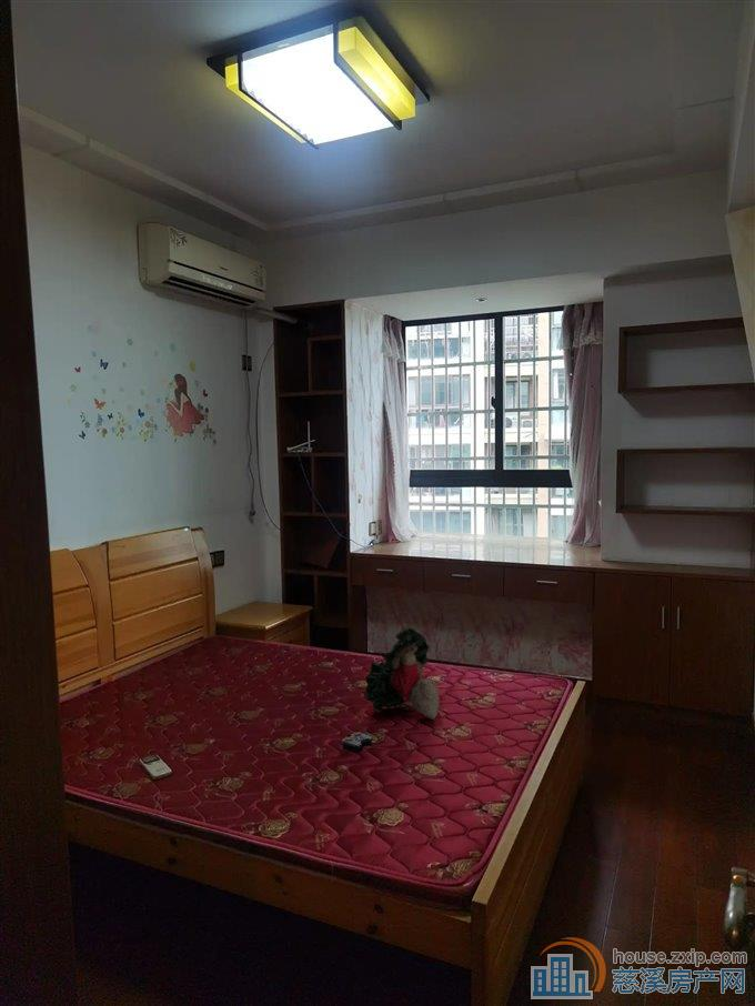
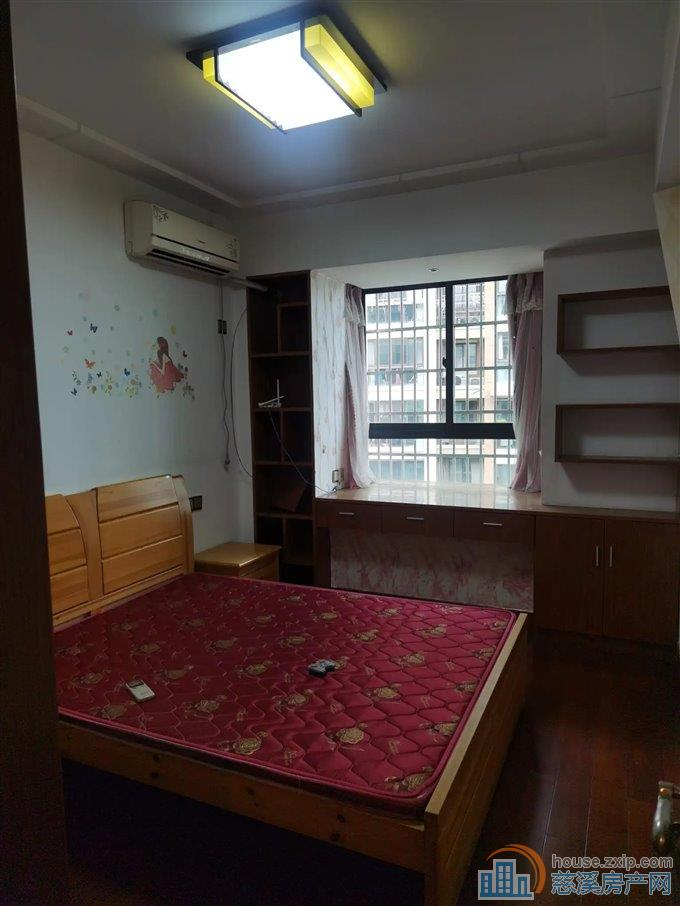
- teddy bear (410, 672)
